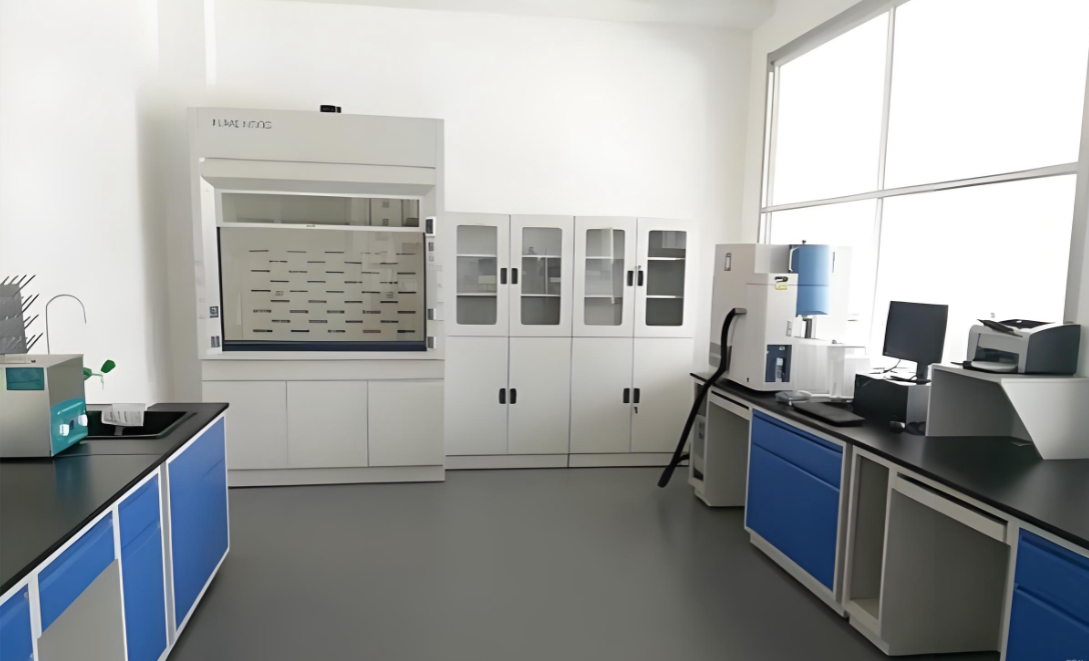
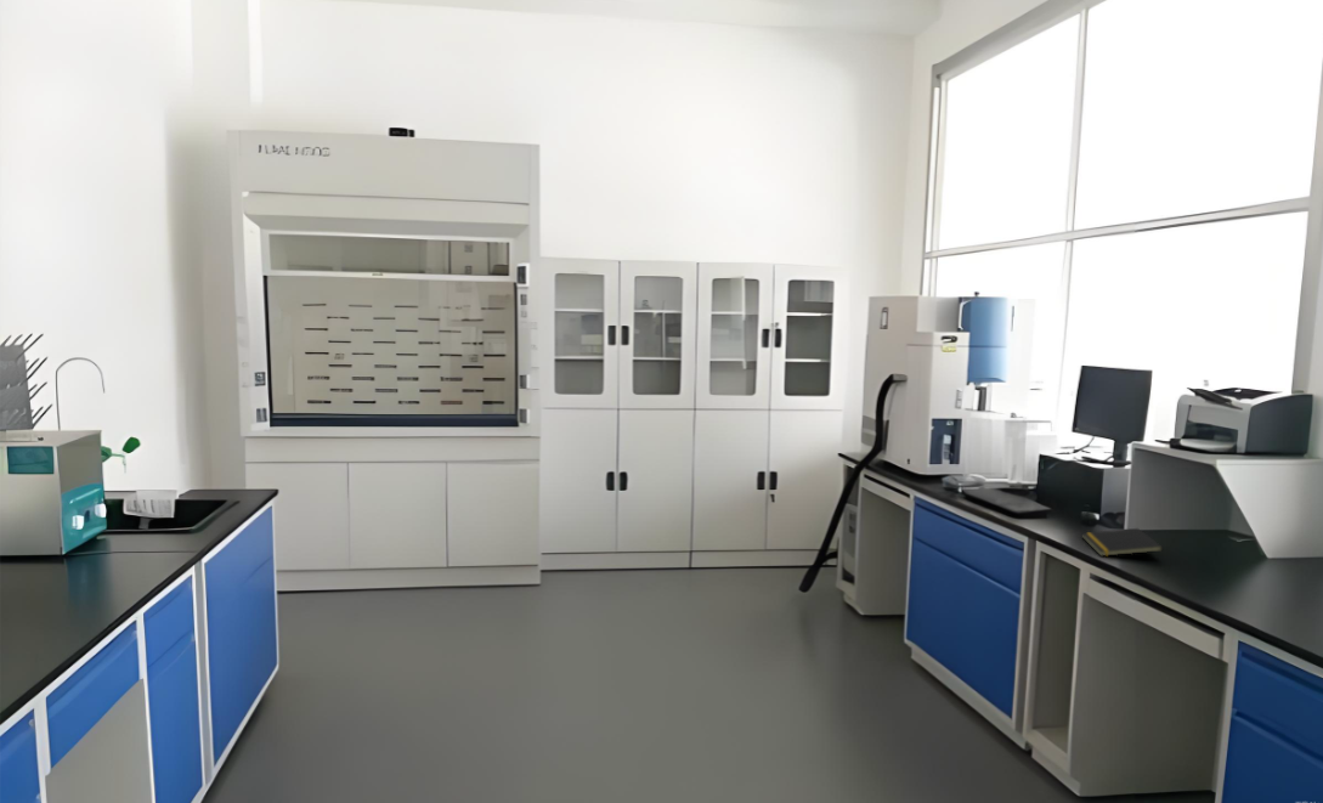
+ notepad (1119, 541)
